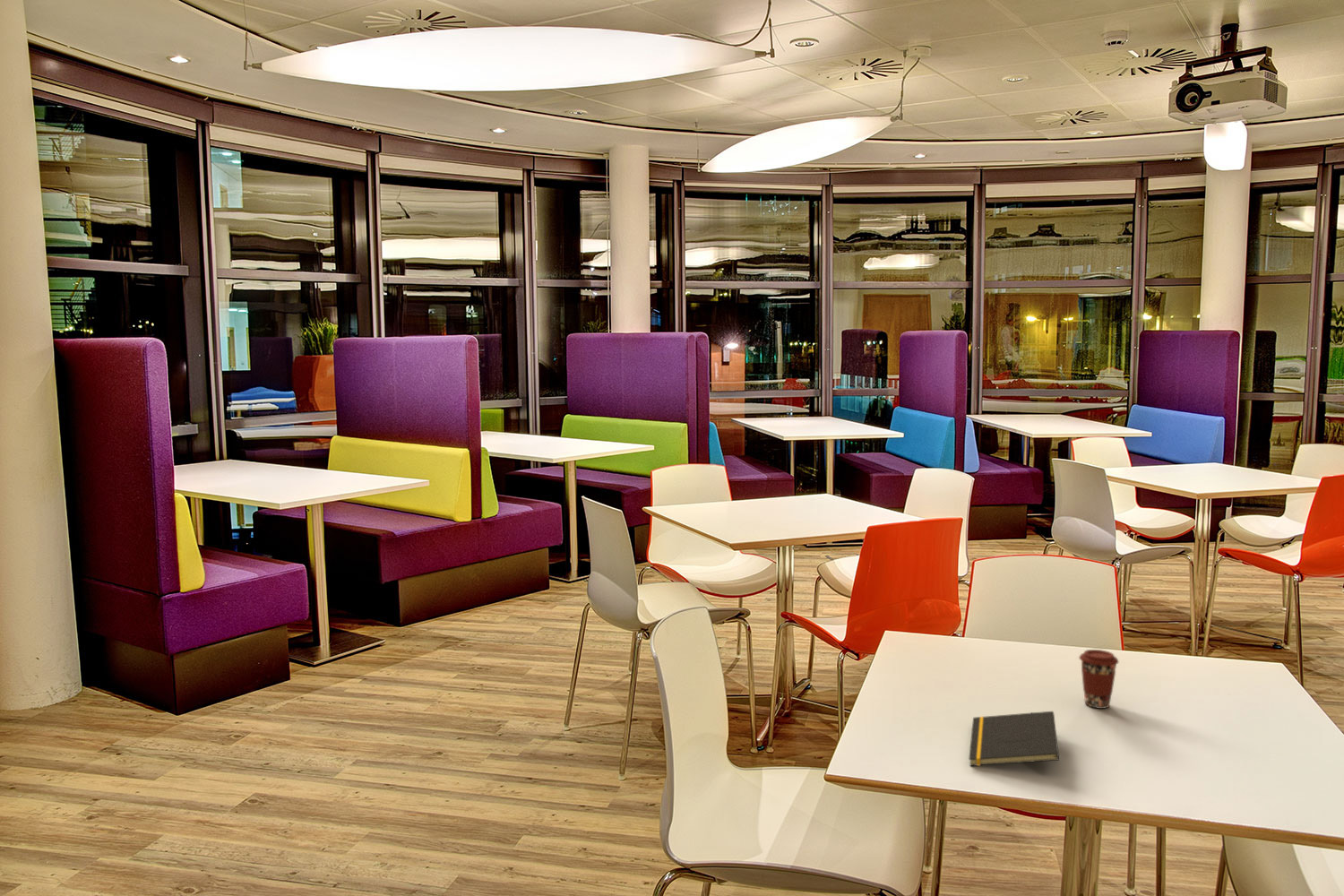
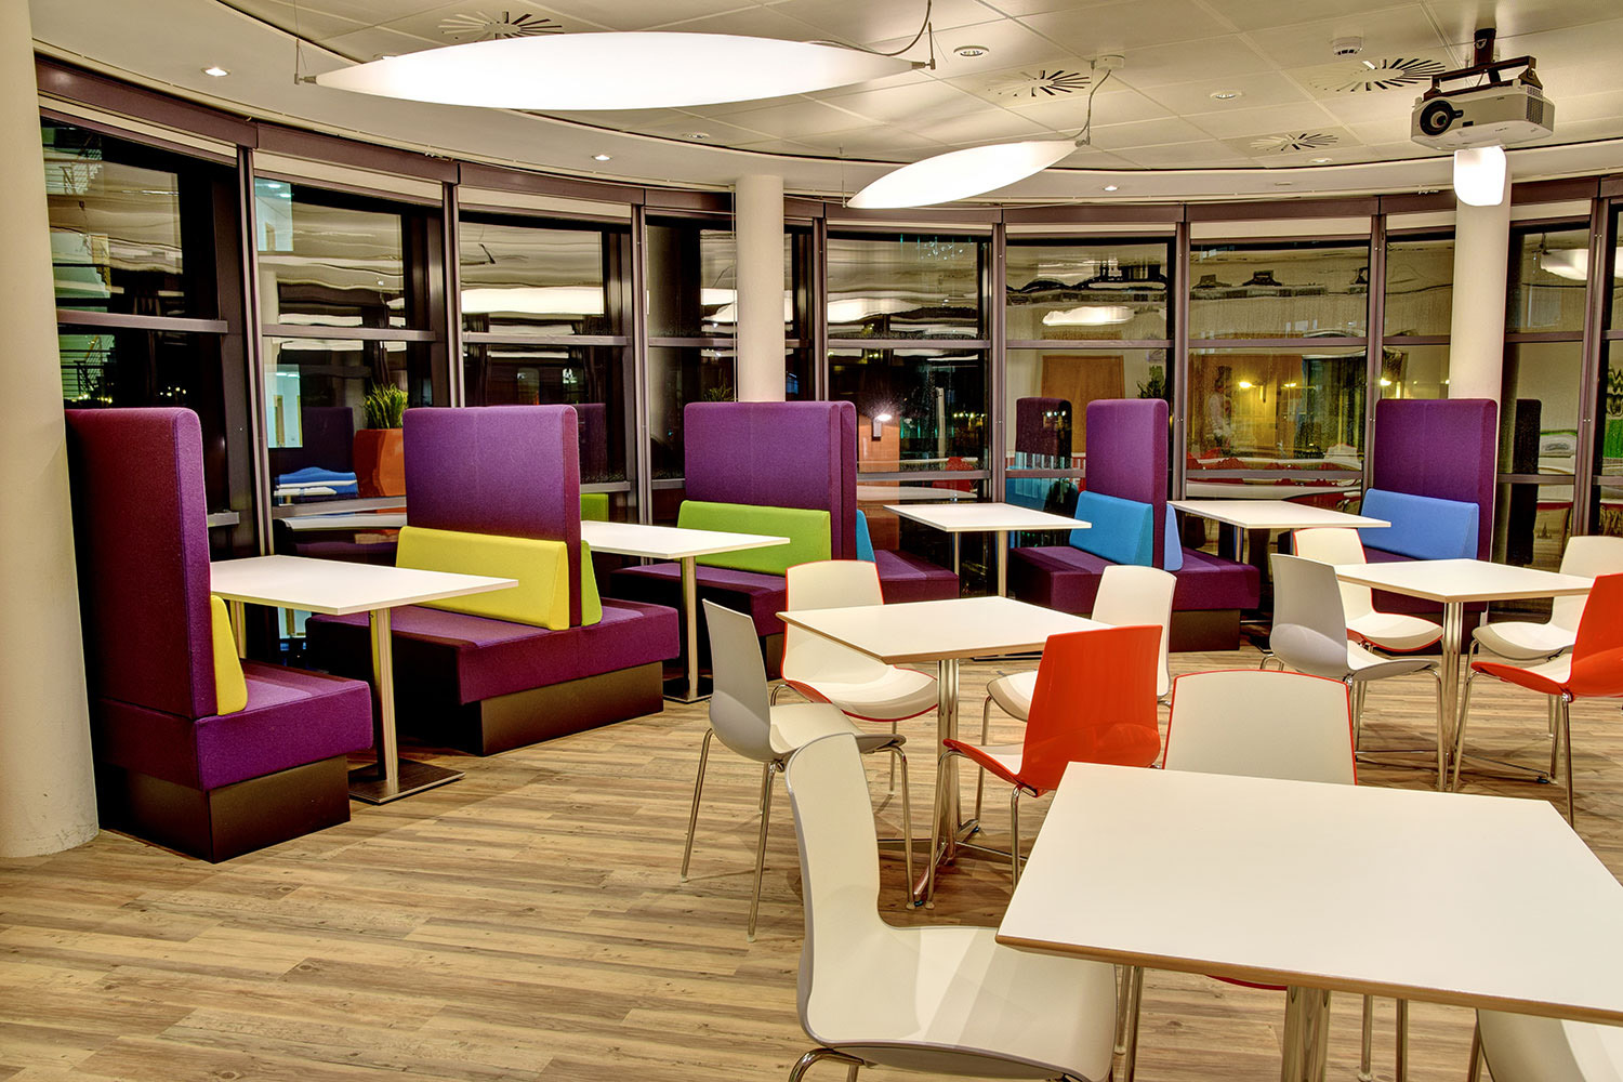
- coffee cup (1098, 678)
- notepad (1012, 737)
